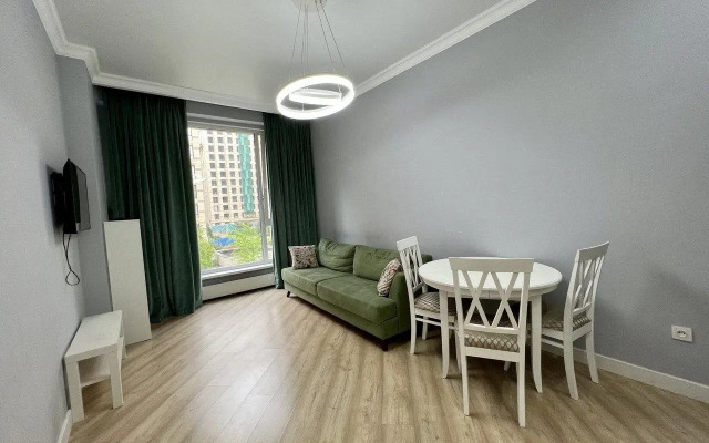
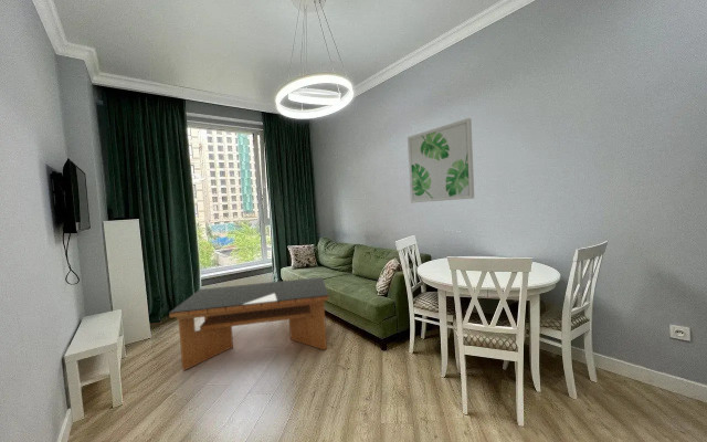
+ coffee table (260, 317)
+ wall art (437, 165)
